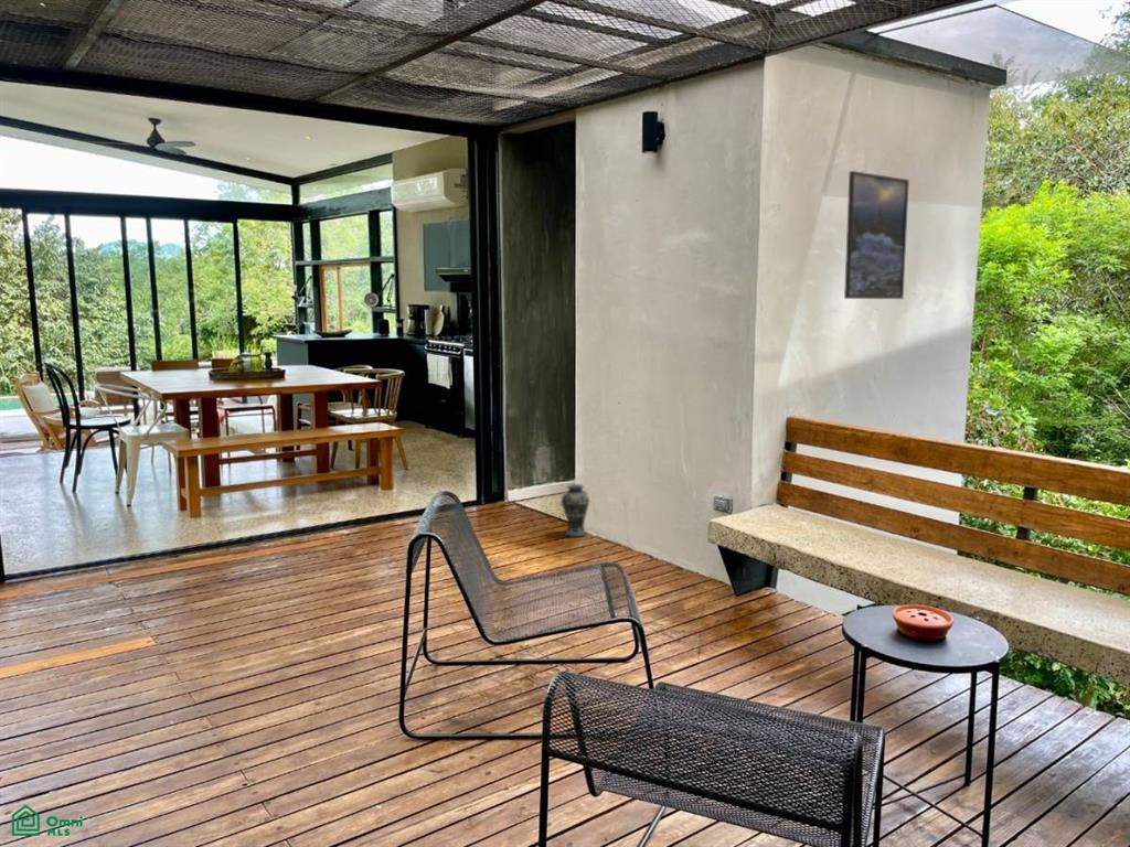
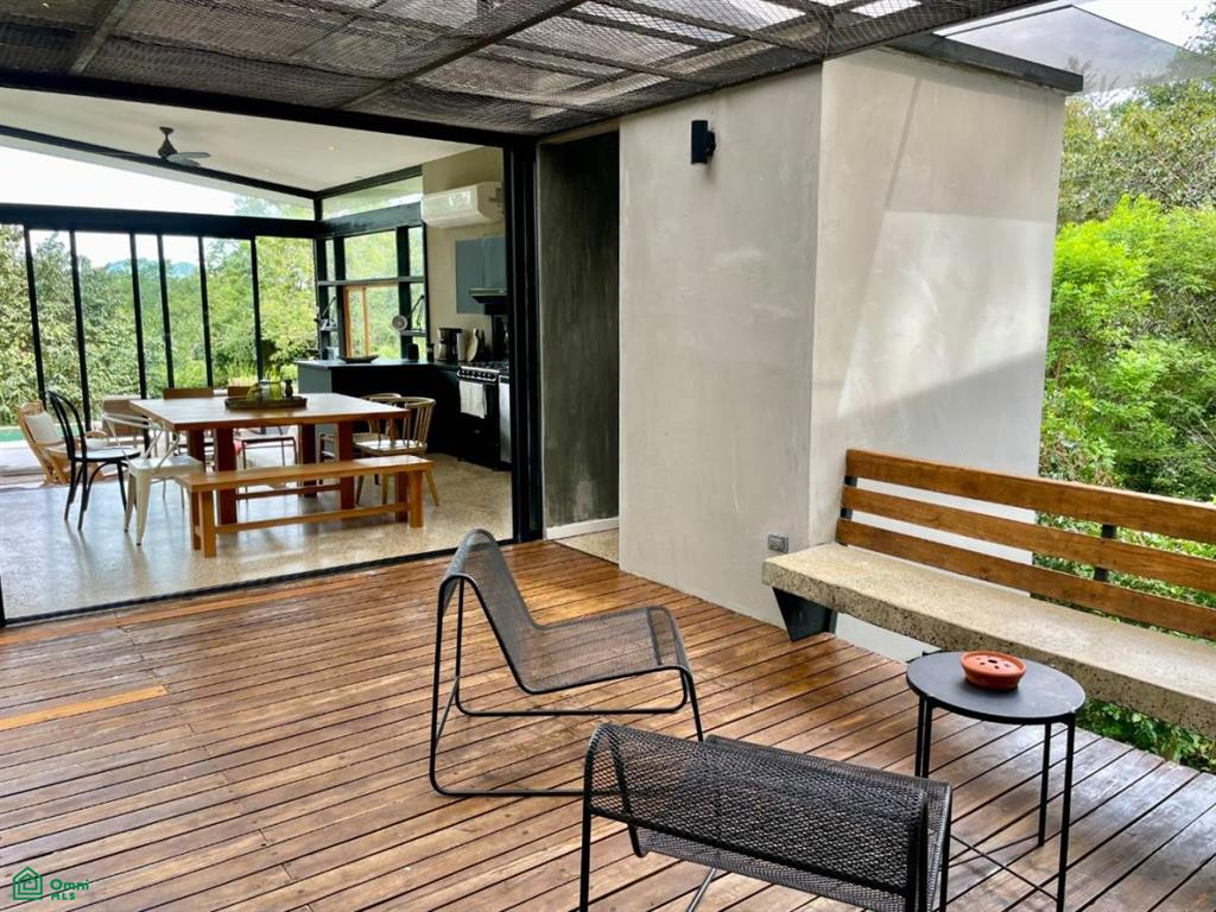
- vase (575, 510)
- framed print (877, 237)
